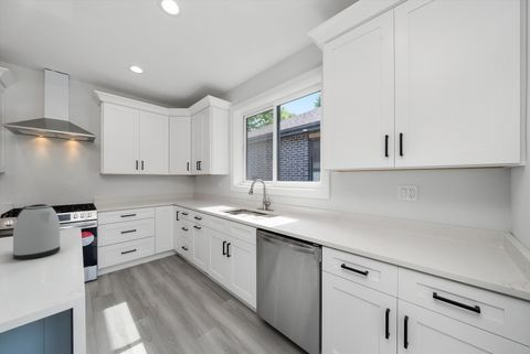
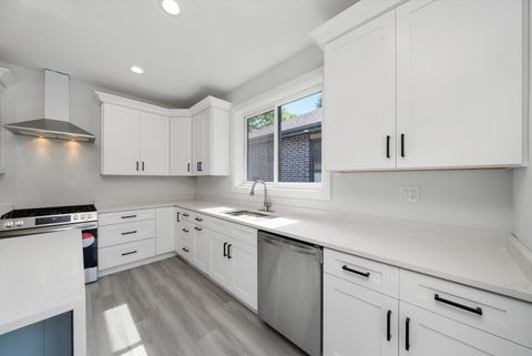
- kettle (33, 228)
